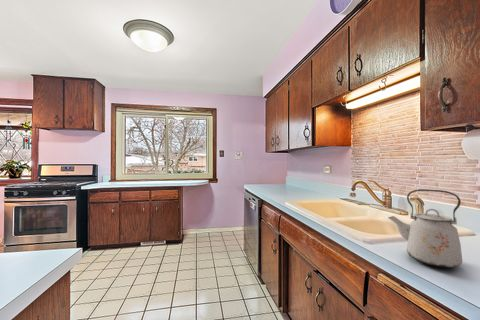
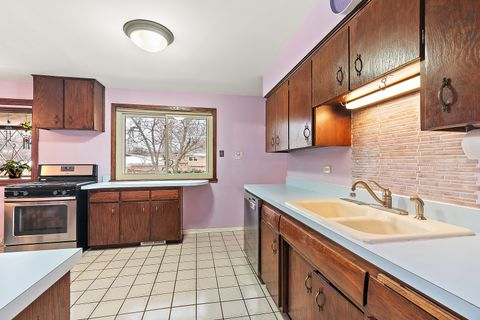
- kettle (422, 224)
